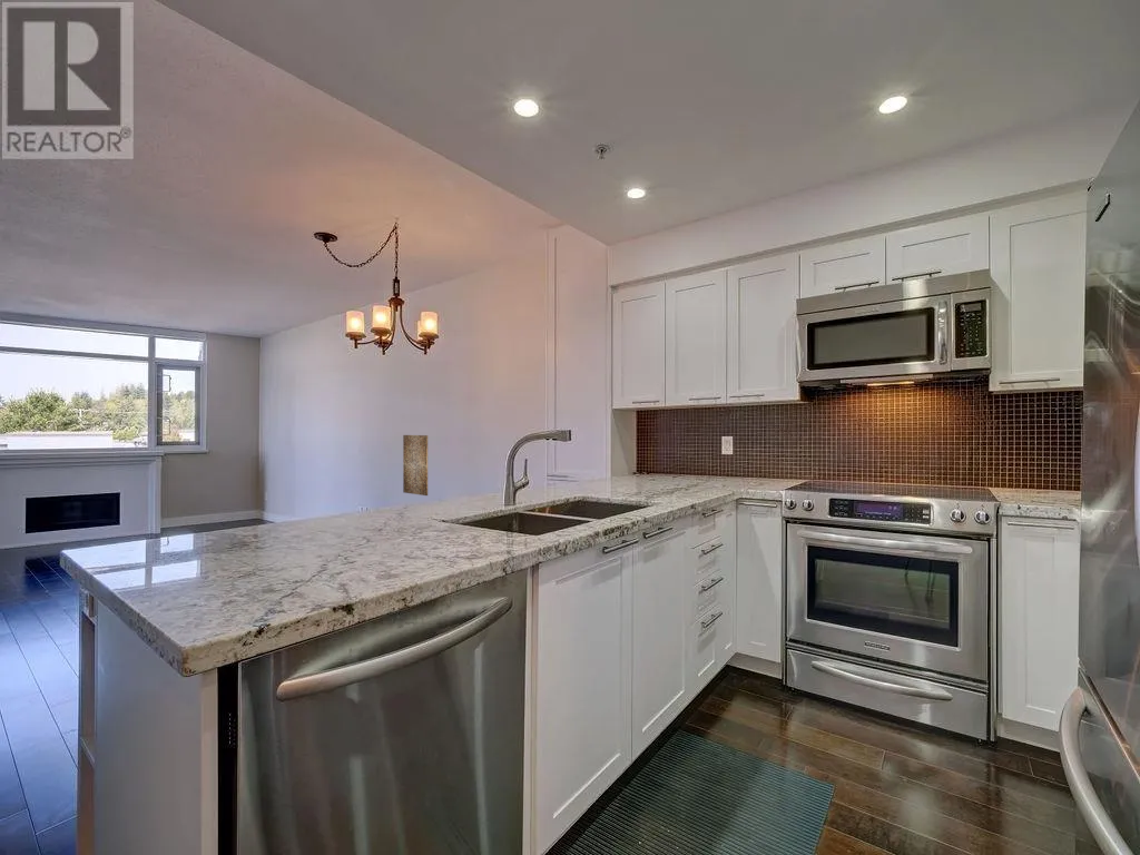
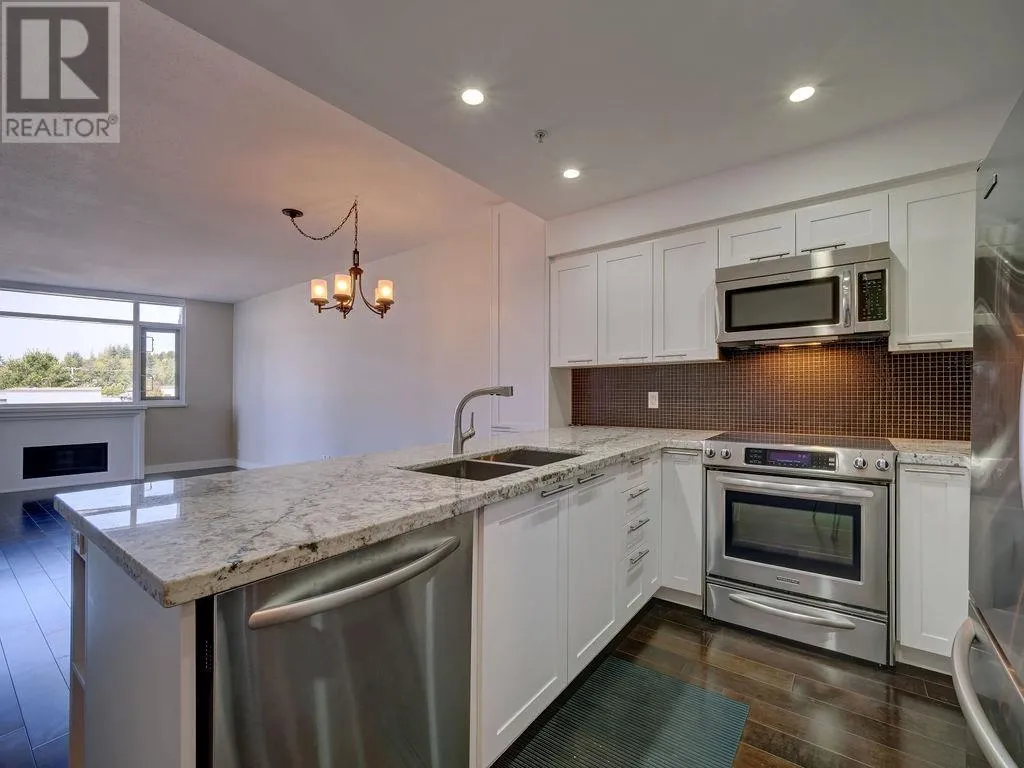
- wall art (415, 464)
